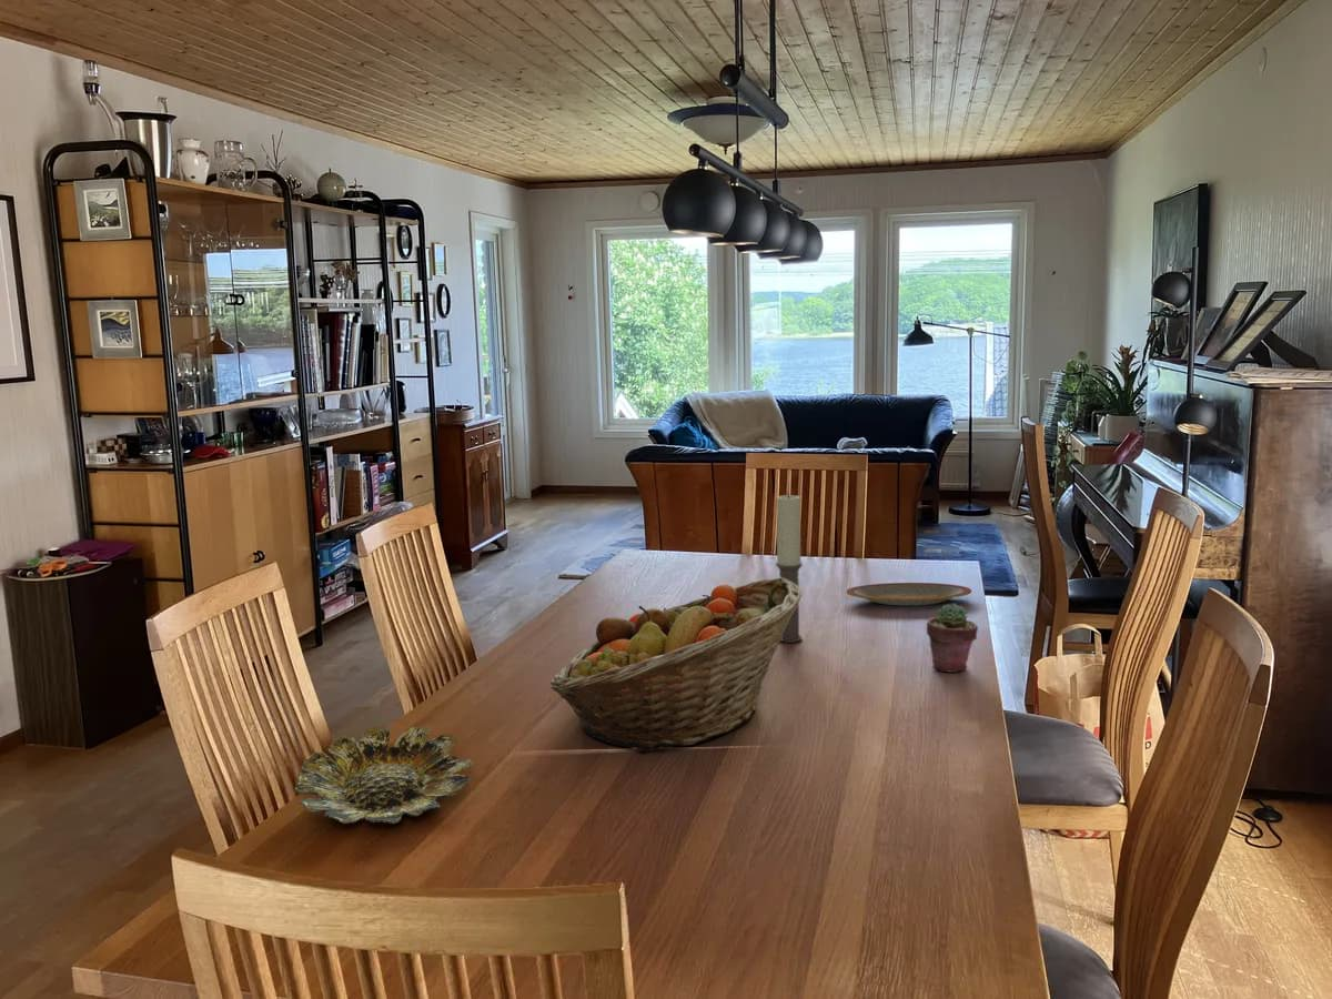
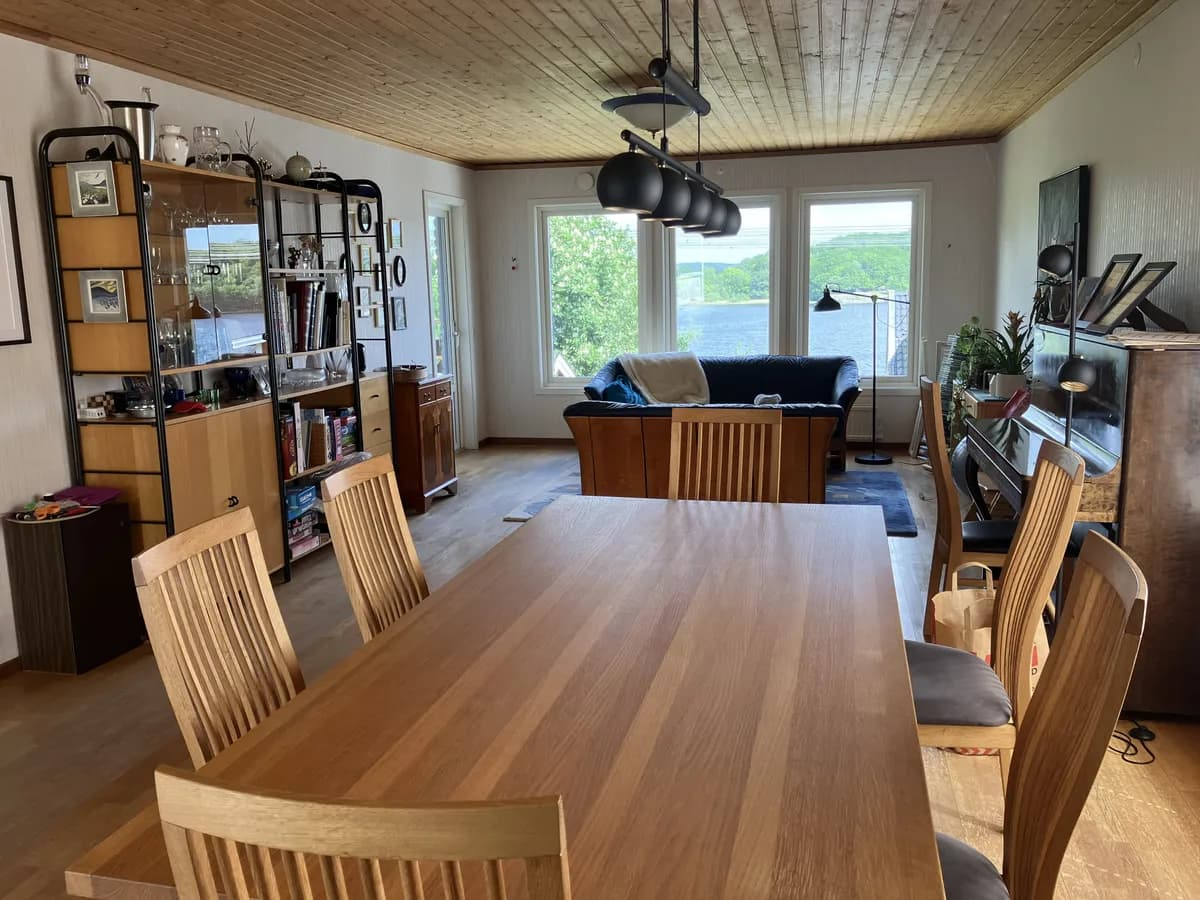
- bowl (386, 775)
- fruit basket (680, 653)
- plate (908, 595)
- potted succulent (951, 635)
- candle (789, 566)
